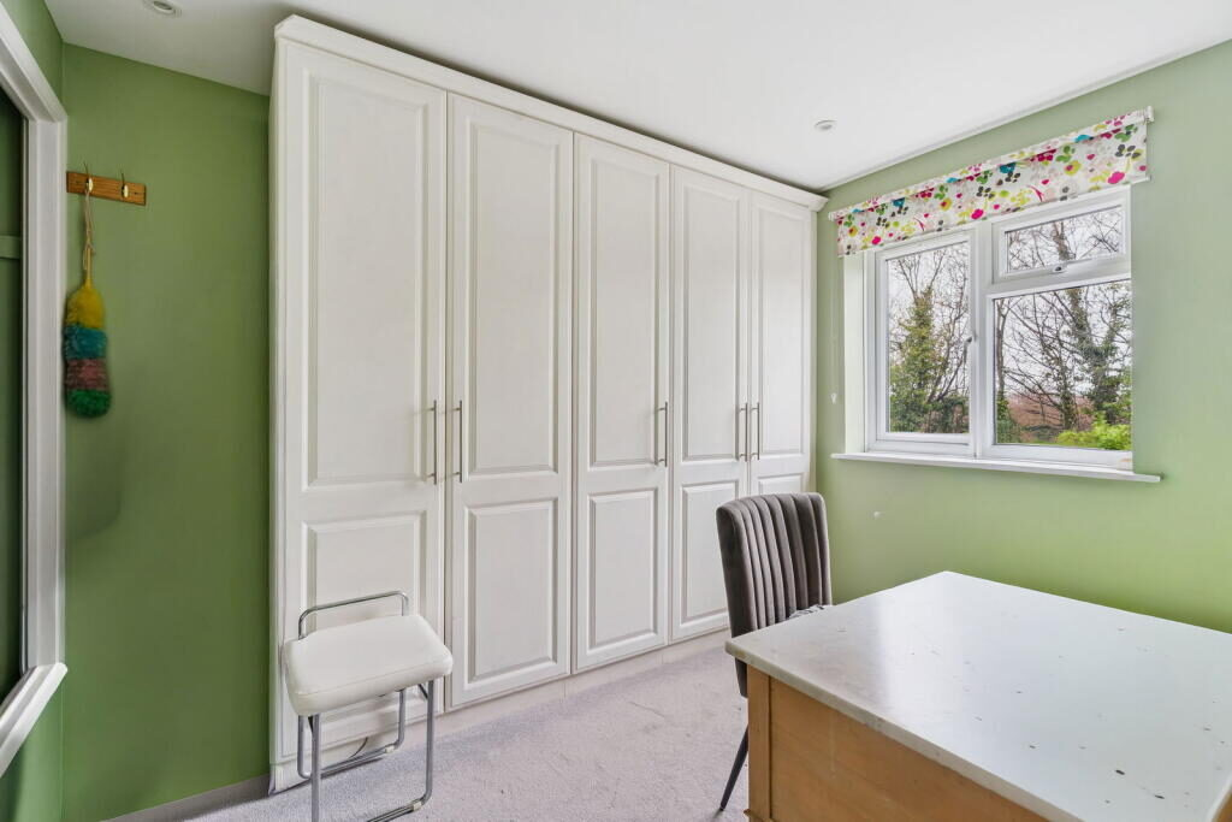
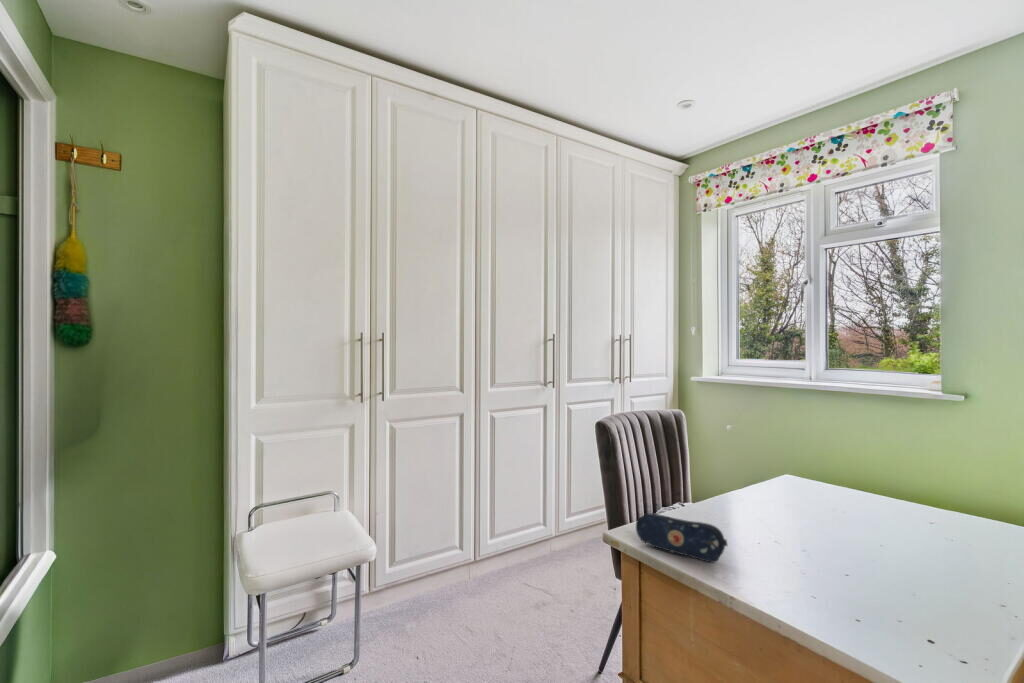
+ pencil case (678, 535)
